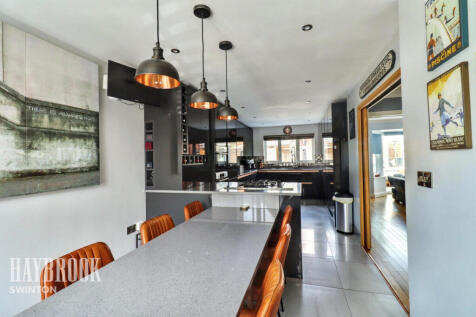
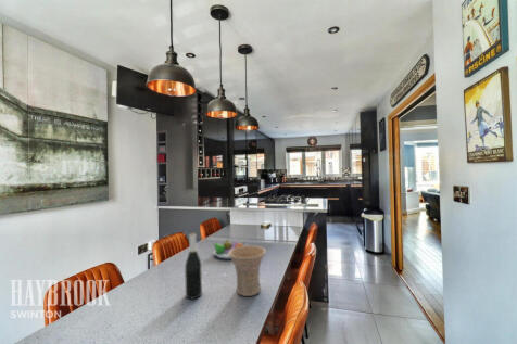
+ wine bottle (192, 264)
+ vase (248, 270)
+ fruit bowl (228, 247)
